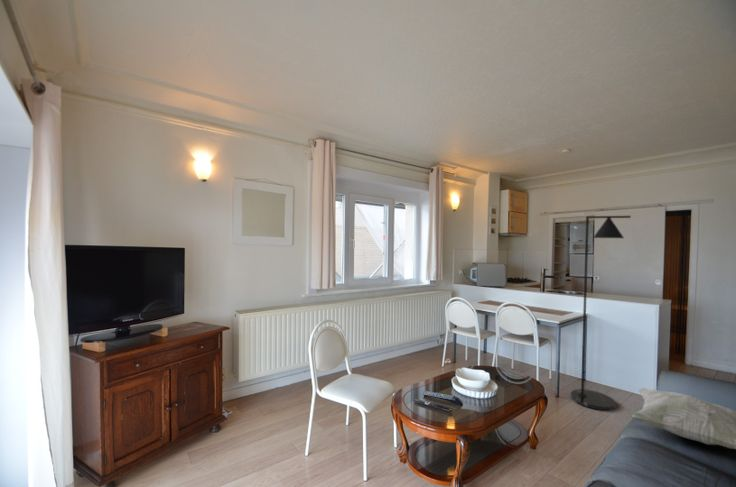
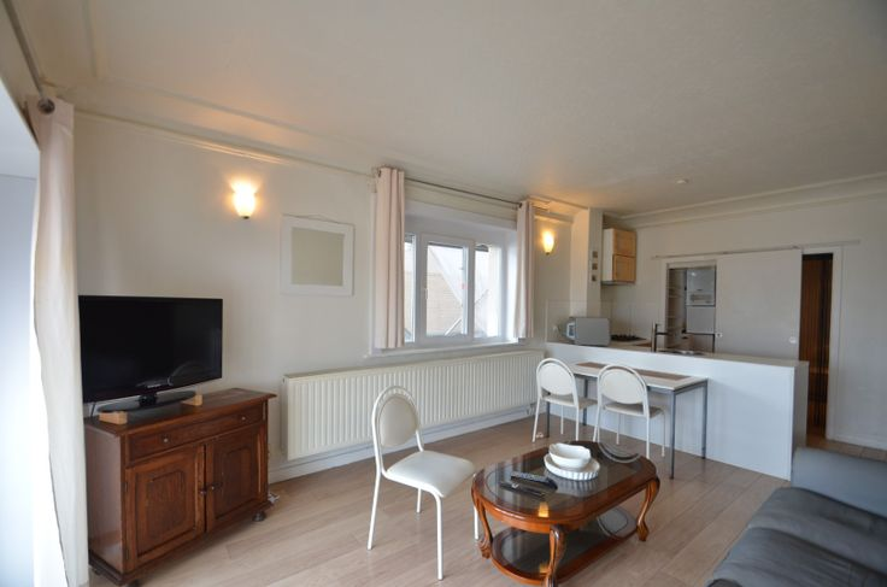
- decorative pillow (688, 415)
- floor lamp (585, 309)
